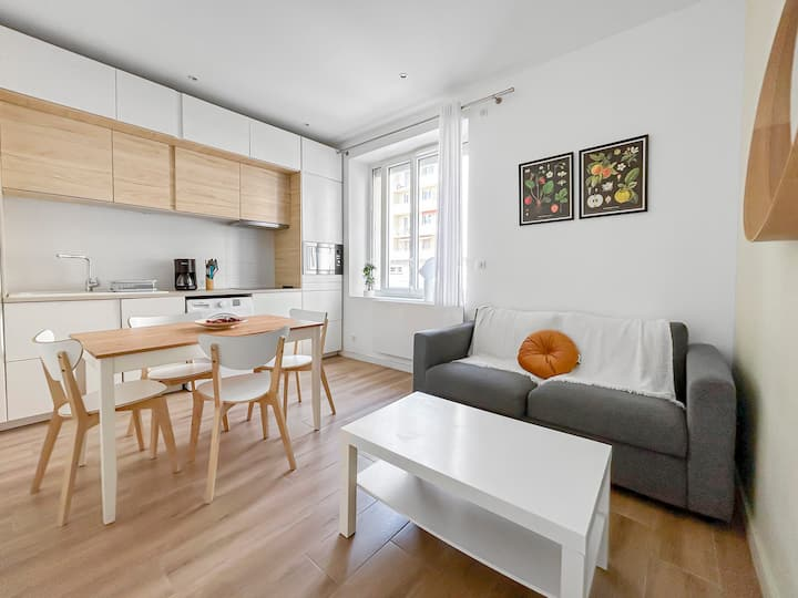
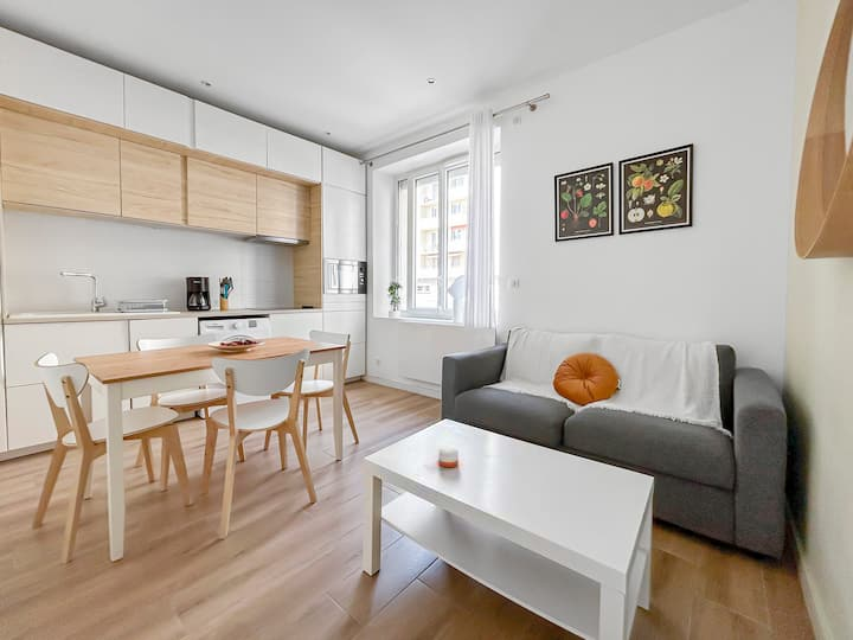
+ candle (448, 449)
